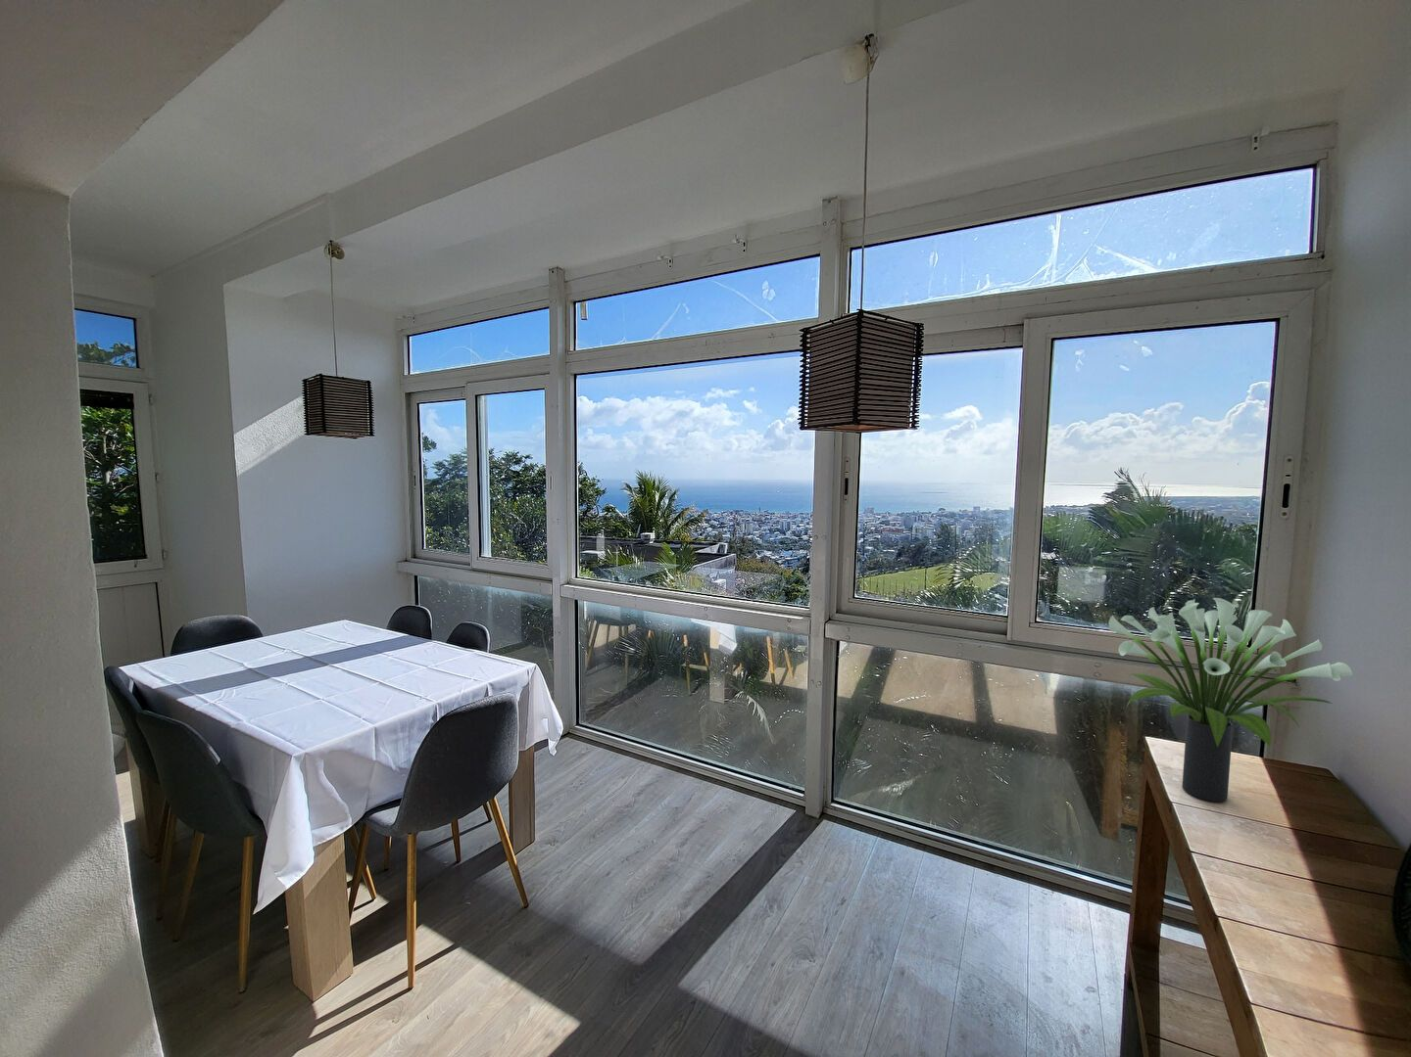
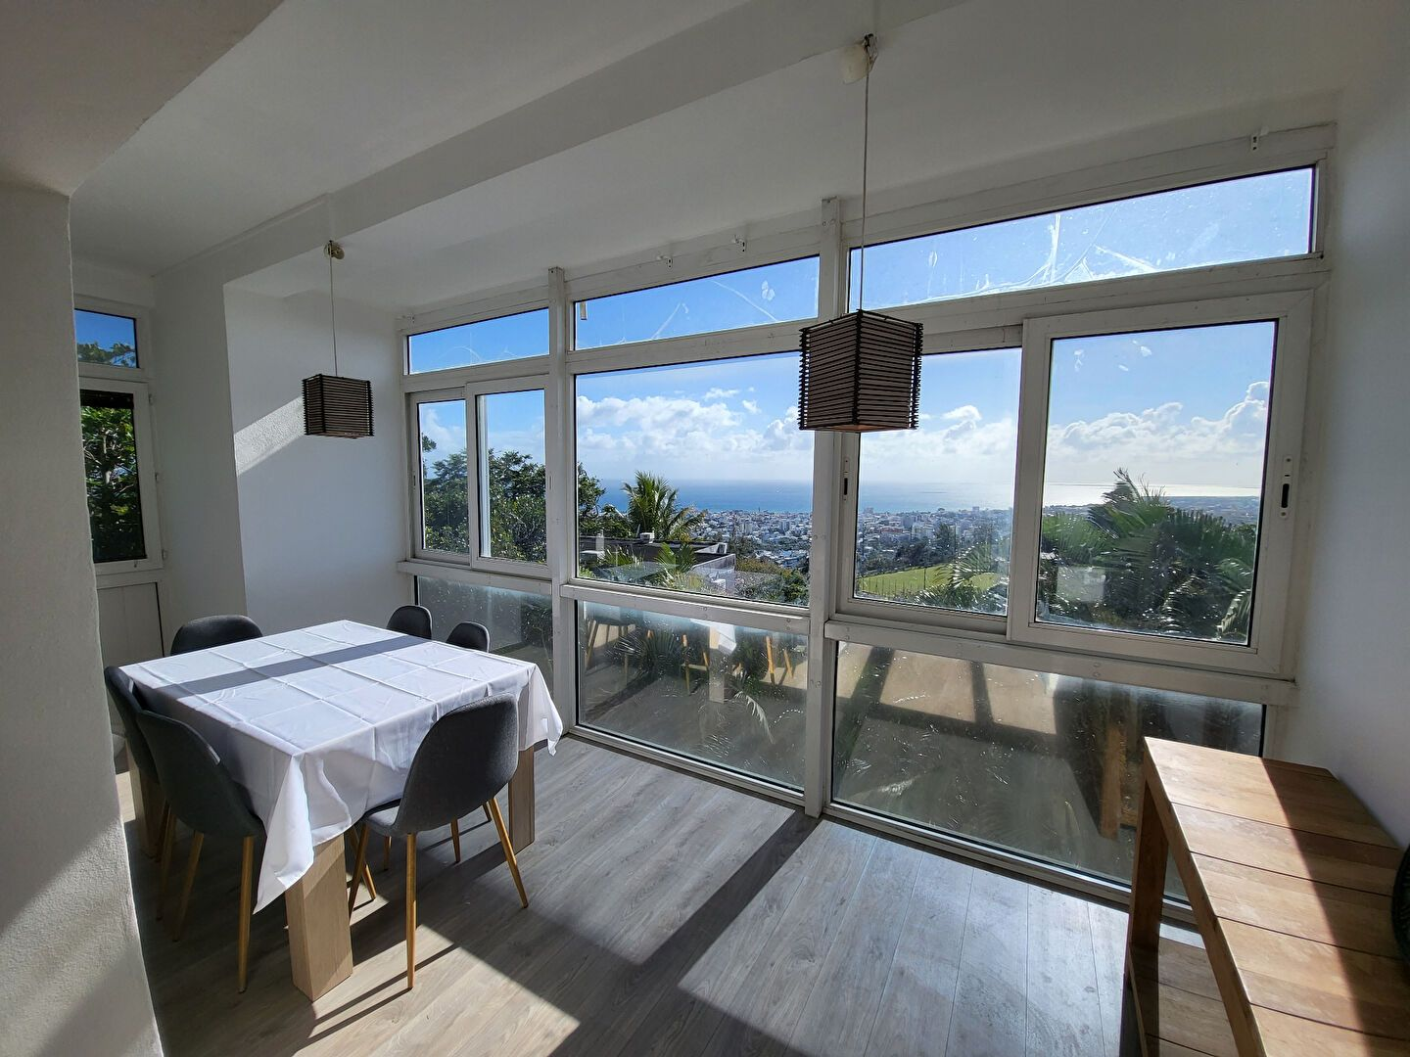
- potted plant (1217, 696)
